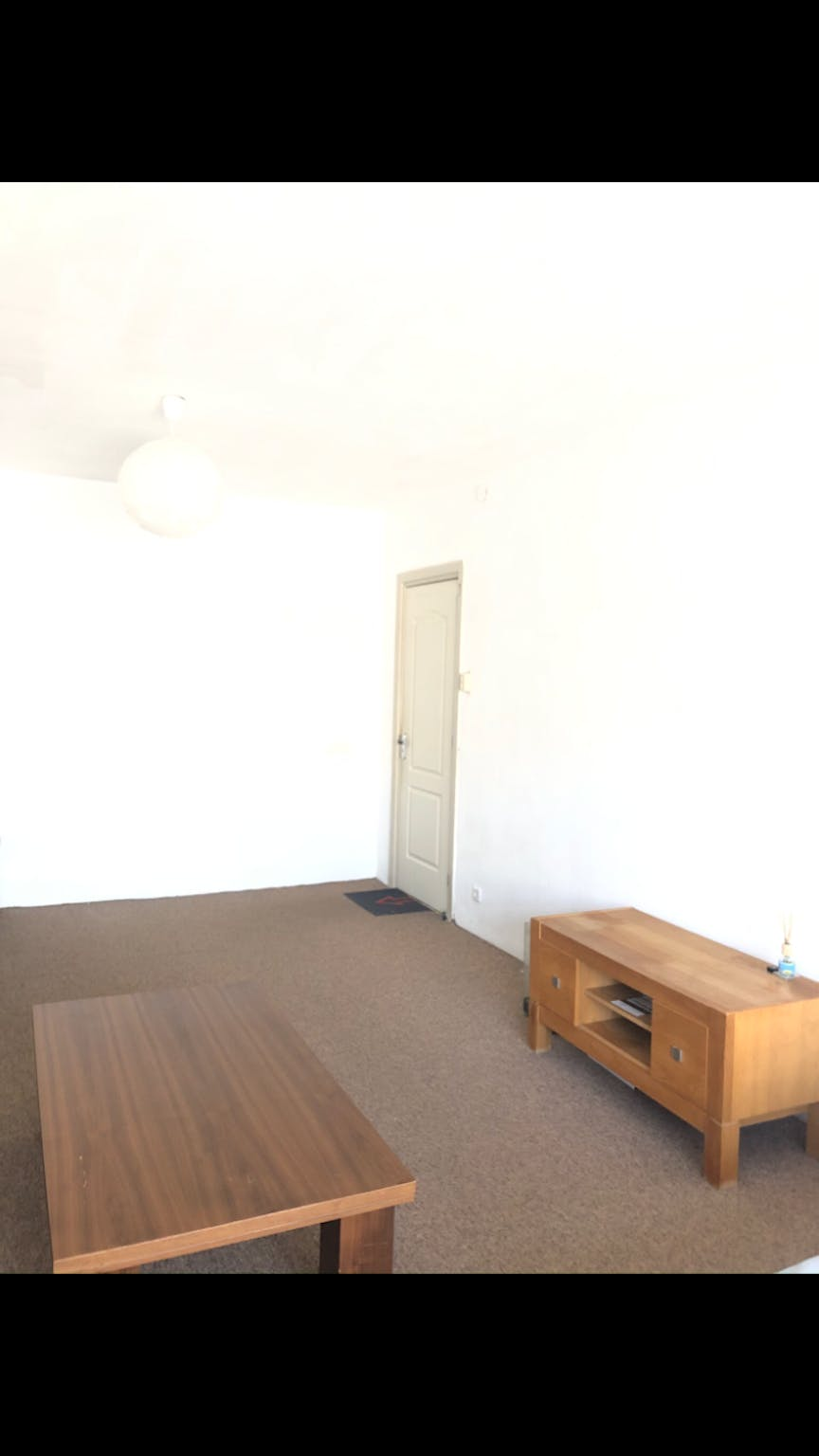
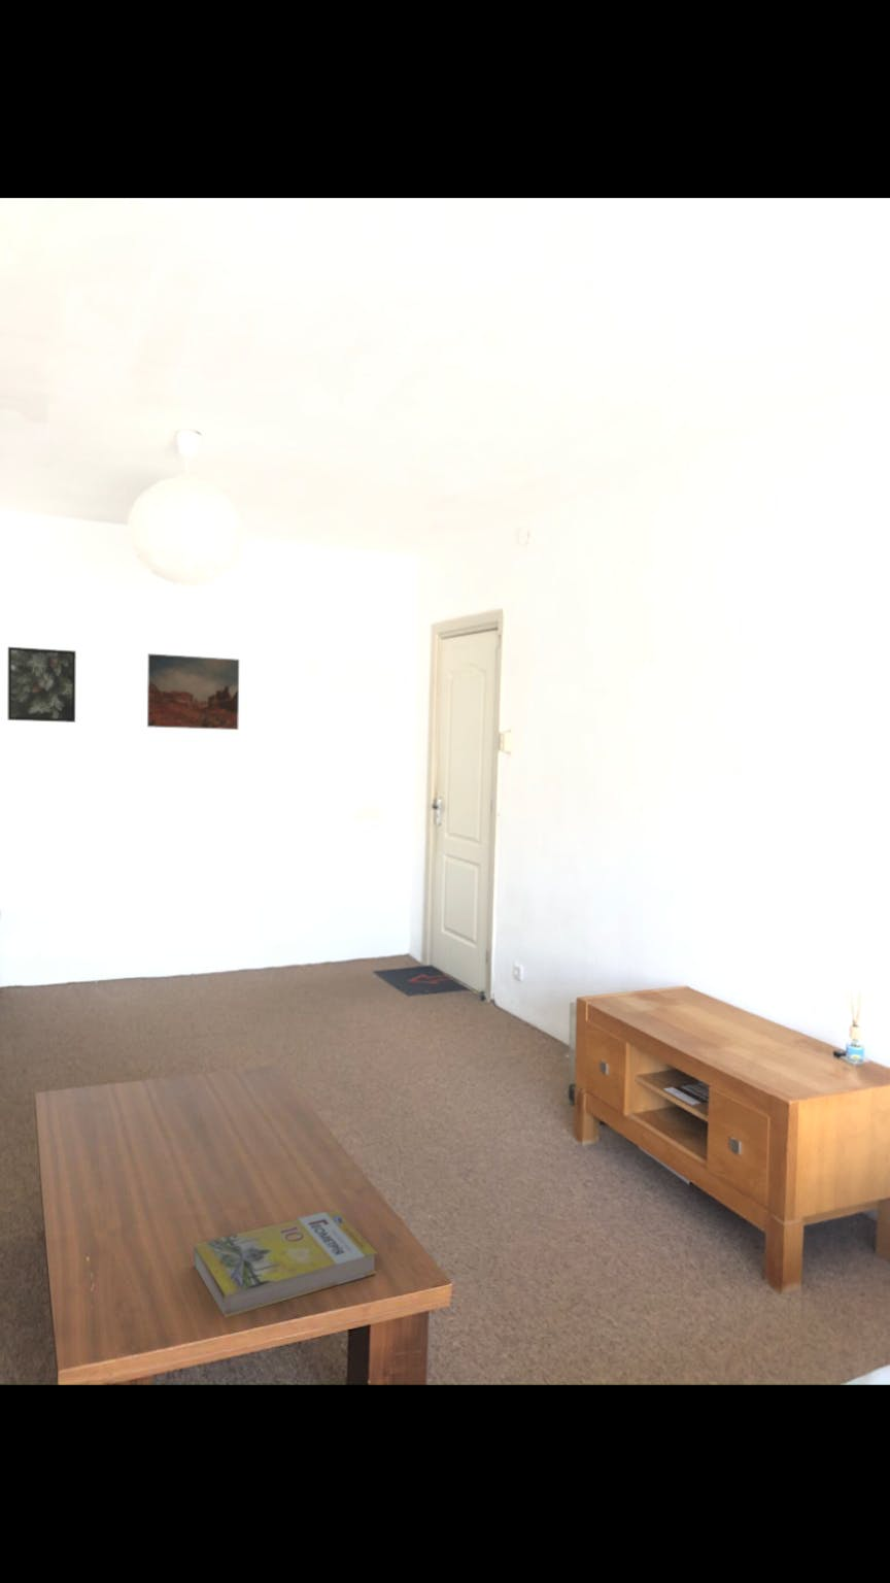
+ wall art (193, 691)
+ book (285, 1258)
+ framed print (41, 684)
